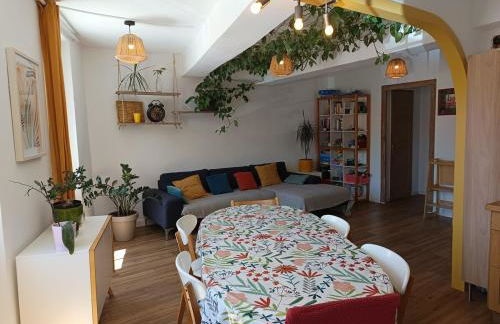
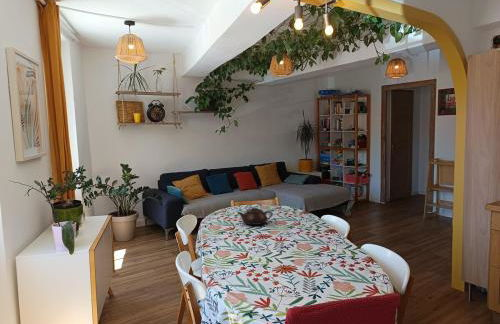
+ teapot (255, 215)
